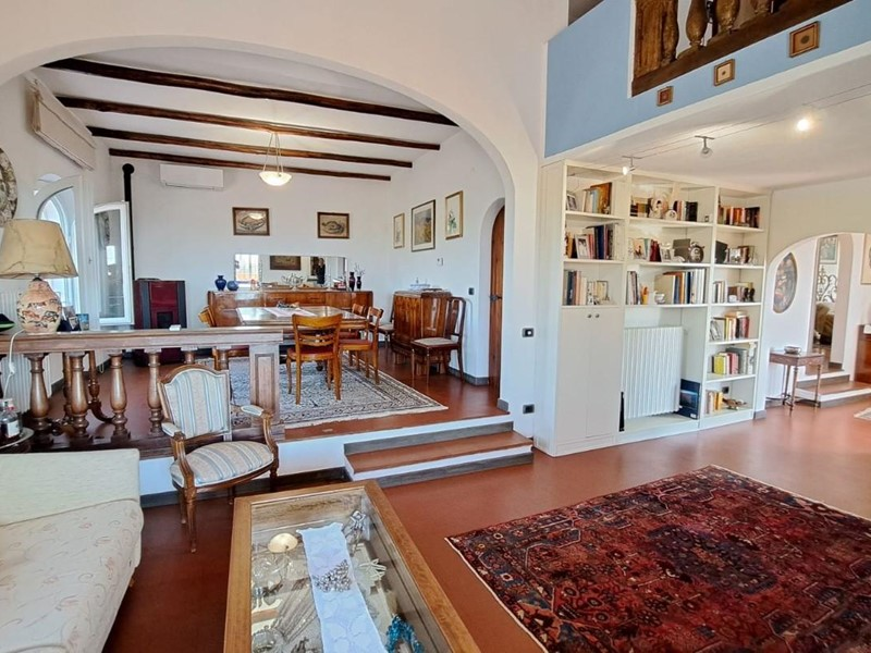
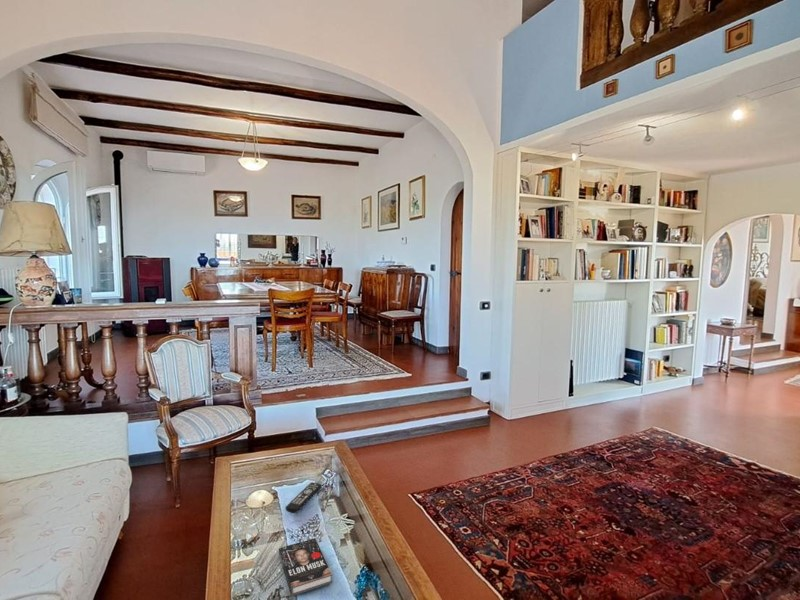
+ book (304, 564)
+ remote control (304, 496)
